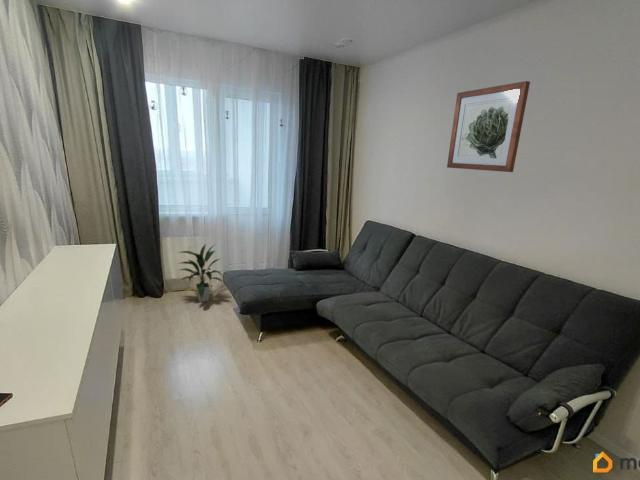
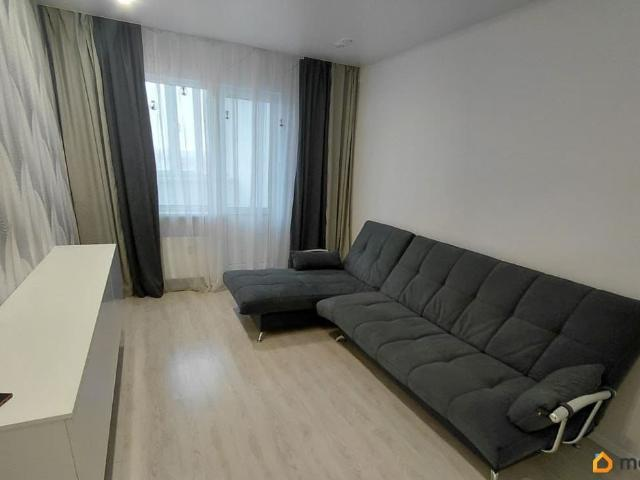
- indoor plant (201, 273)
- wall art (483, 129)
